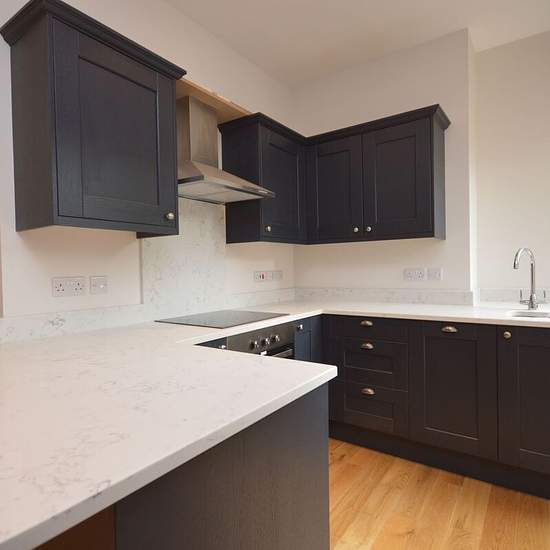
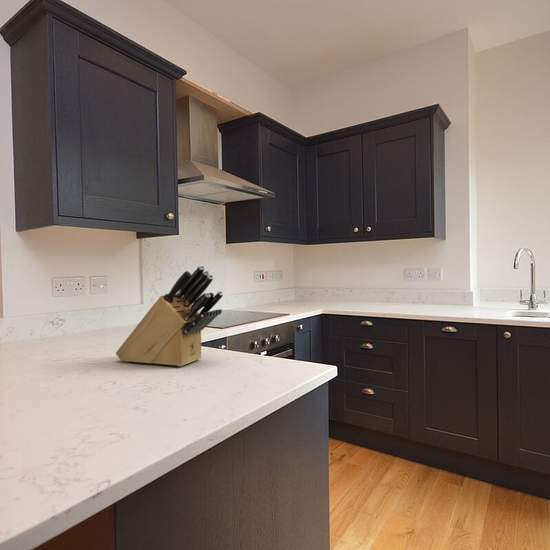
+ knife block (169, 313)
